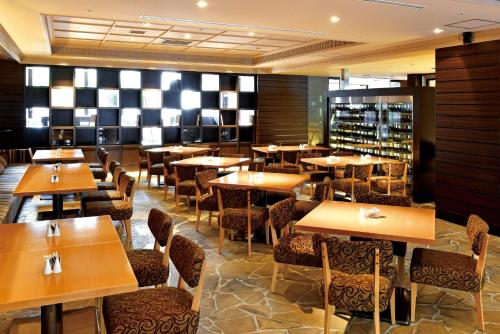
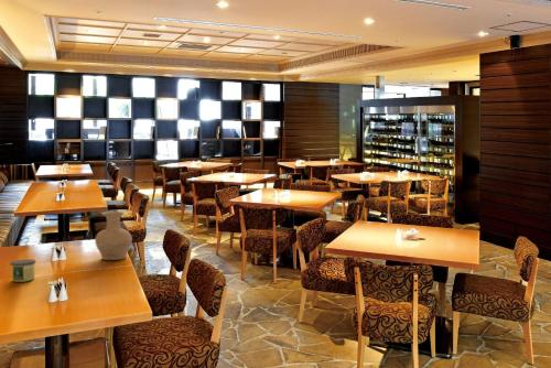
+ candle (23, 270)
+ vase (114, 235)
